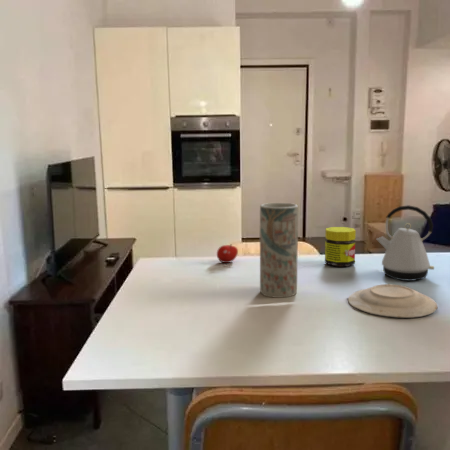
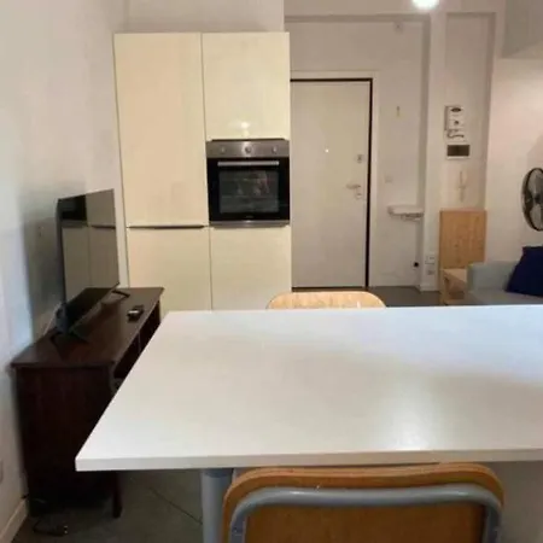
- fruit (227, 253)
- plate (391, 296)
- vase (278, 249)
- kettle (405, 241)
- jar (339, 246)
